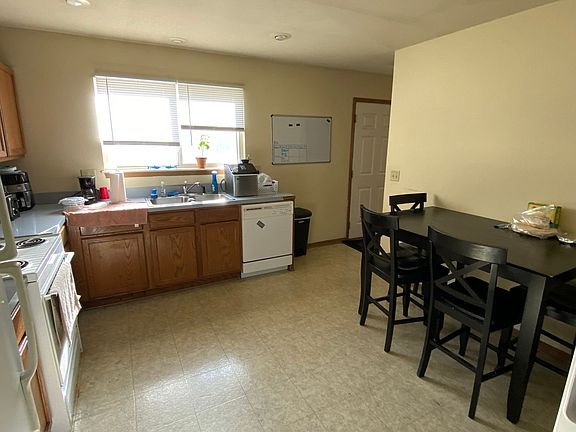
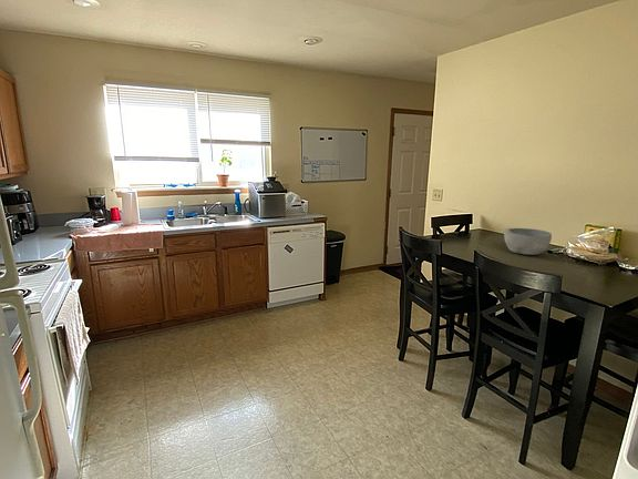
+ bowl (526, 241)
